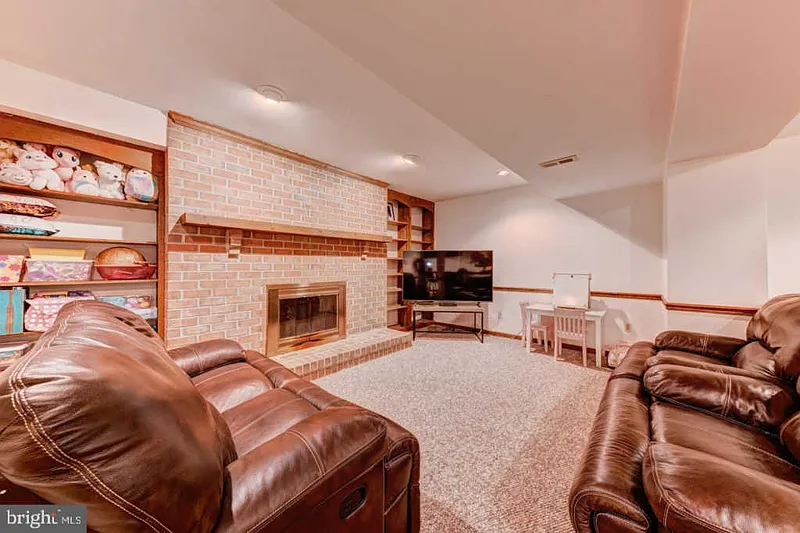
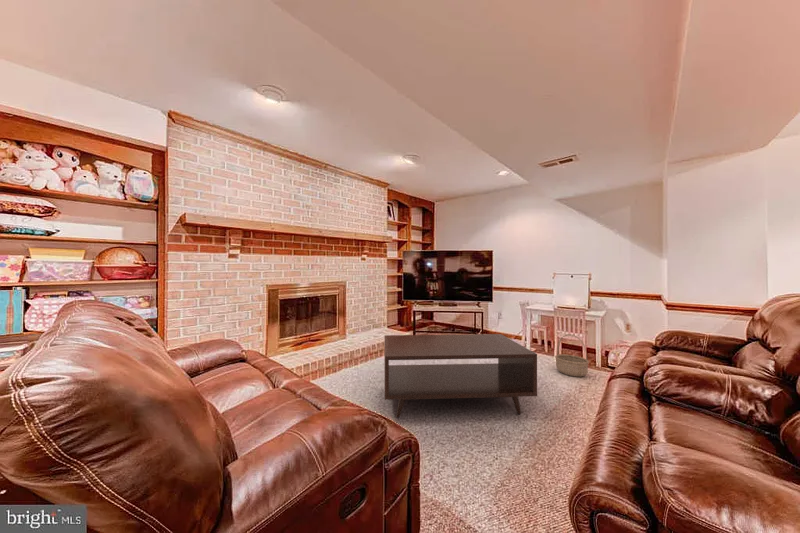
+ basket (571, 355)
+ coffee table (451, 372)
